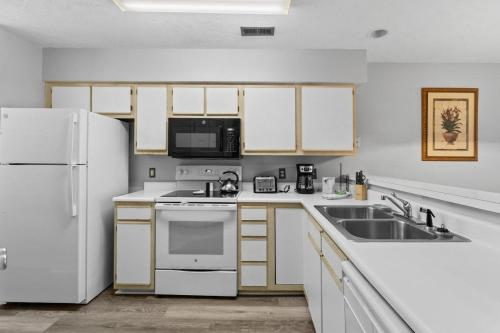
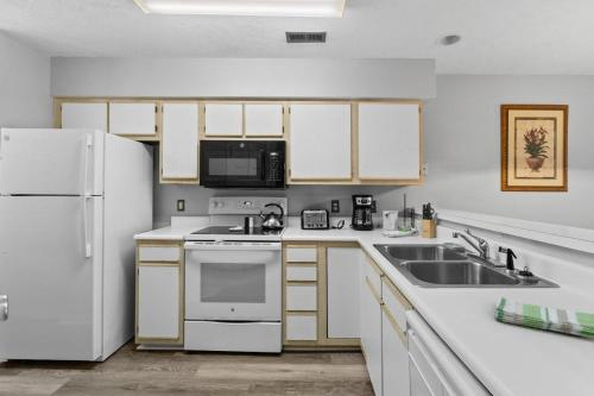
+ dish towel (544, 314)
